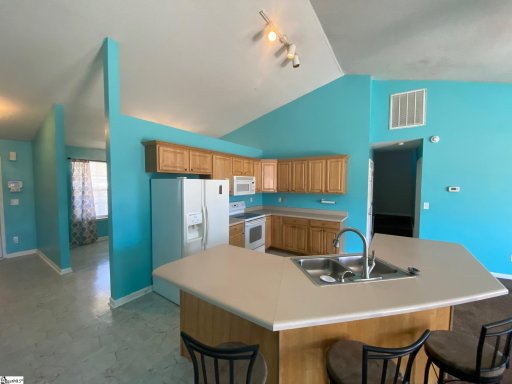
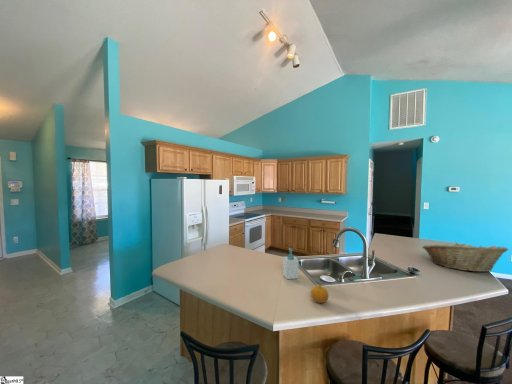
+ fruit basket (462, 253)
+ soap bottle (290, 262)
+ fruit (319, 292)
